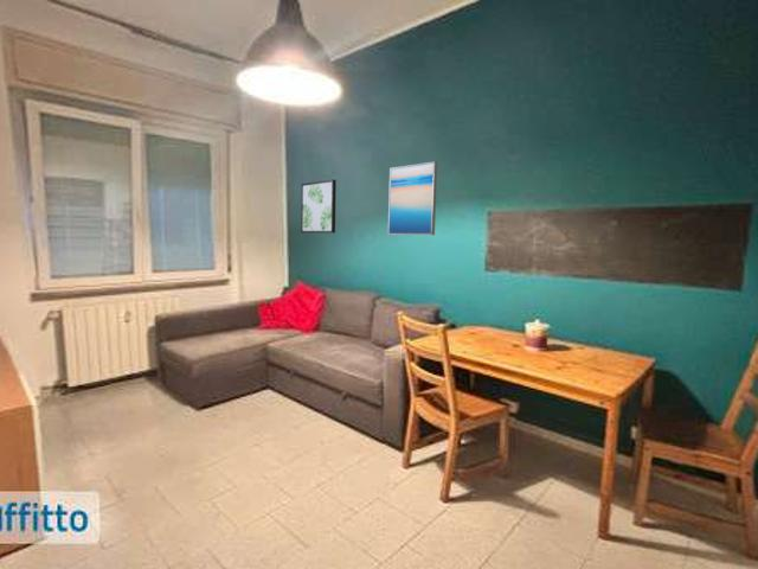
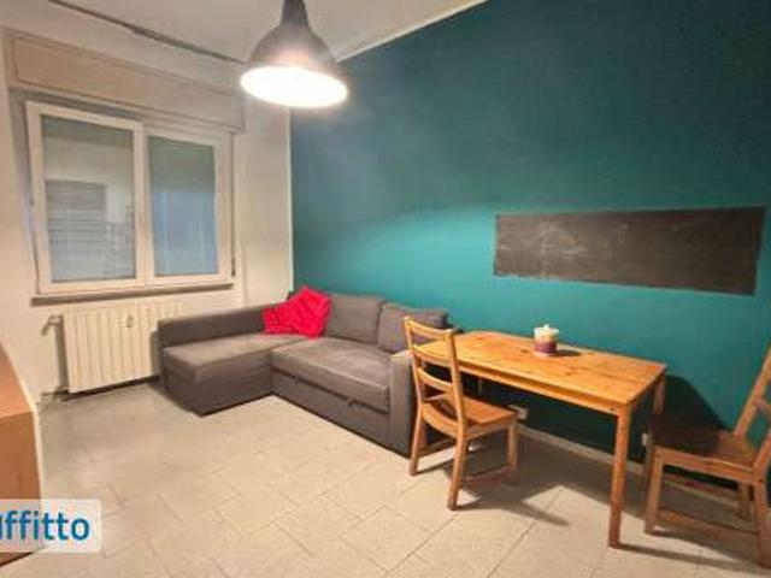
- wall art (411, 200)
- wall art (317, 207)
